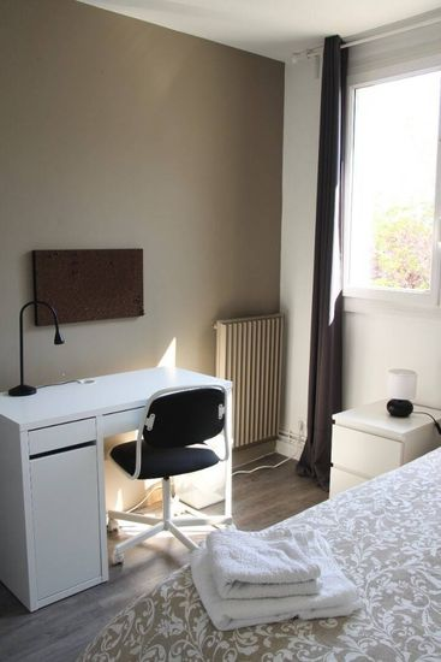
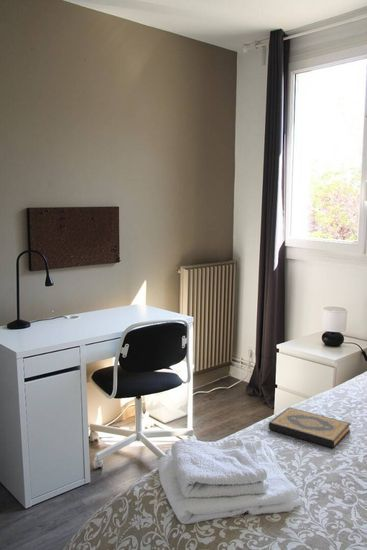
+ hardback book (309, 426)
